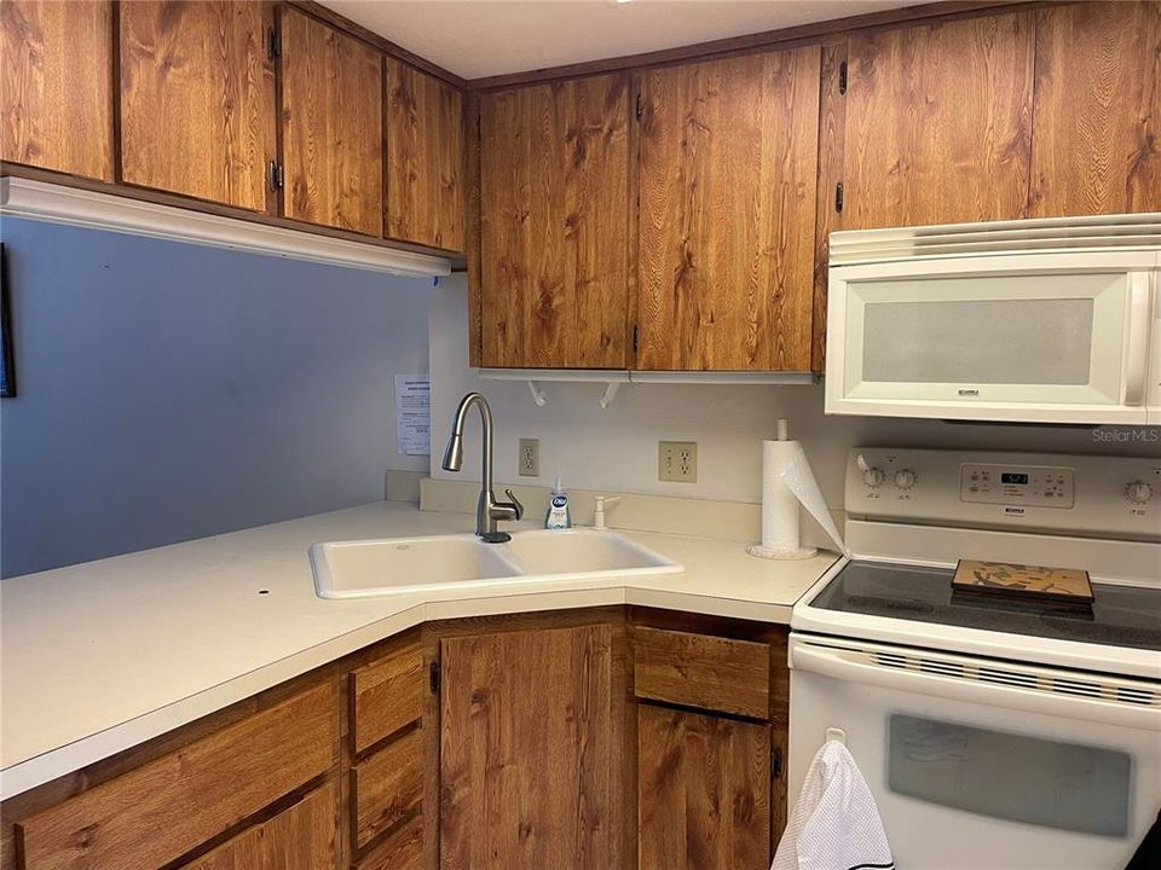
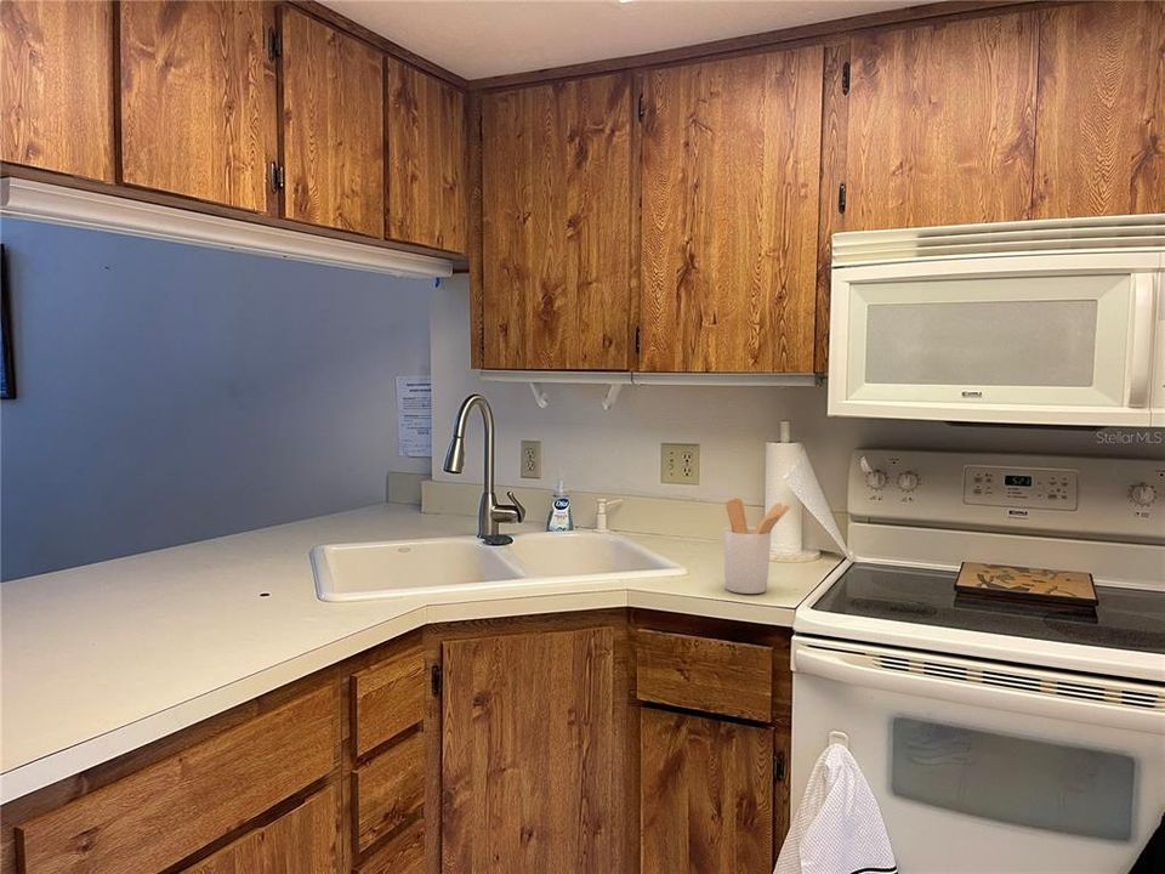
+ utensil holder (757, 544)
